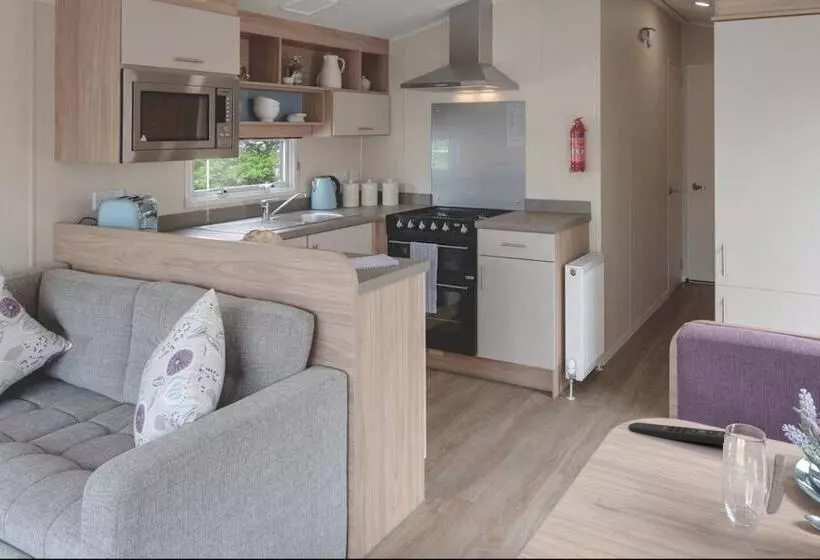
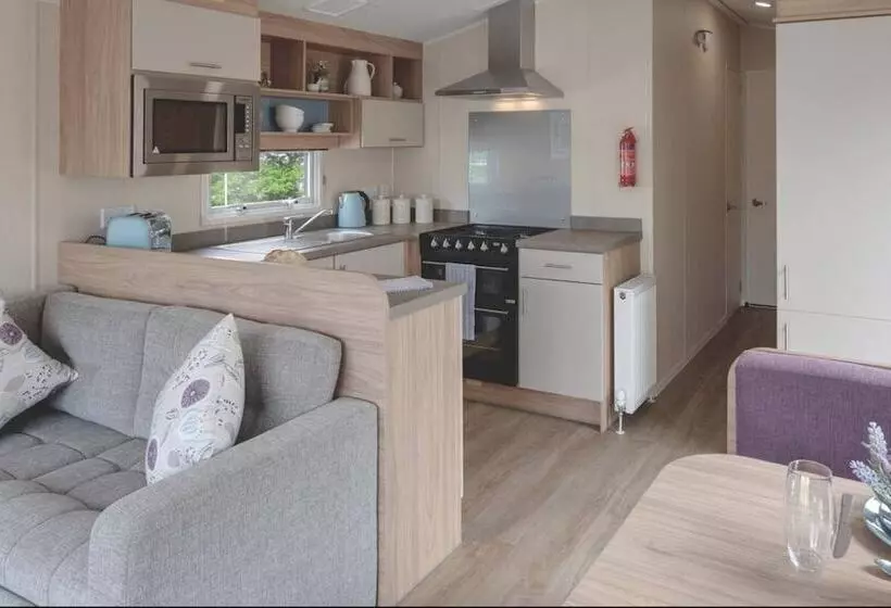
- remote control (682, 433)
